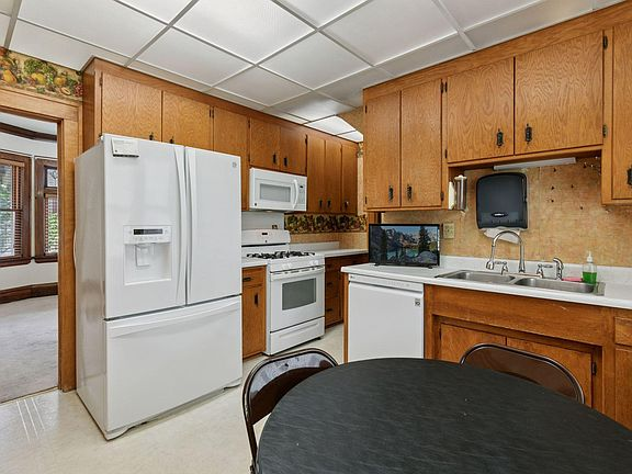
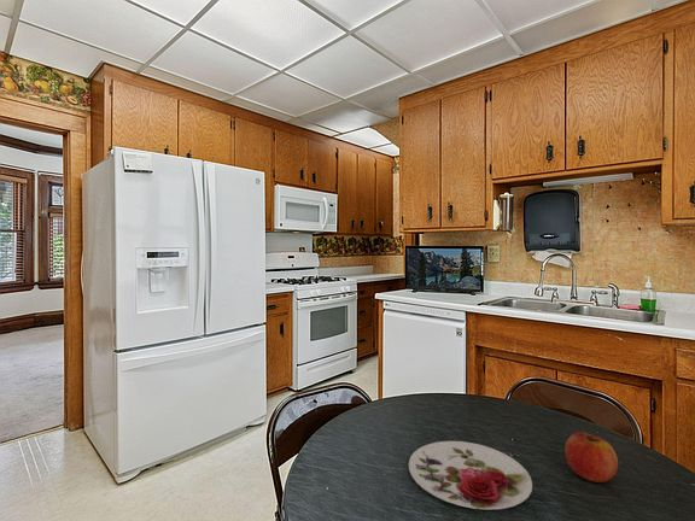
+ fruit (590, 453)
+ plate (467, 469)
